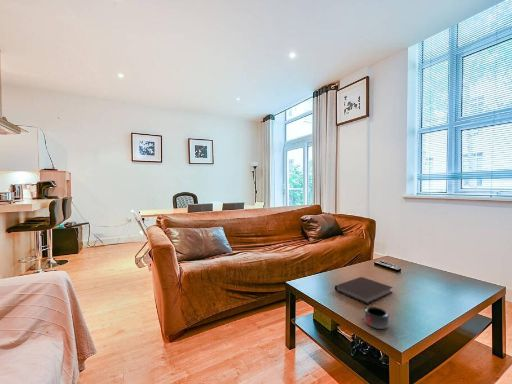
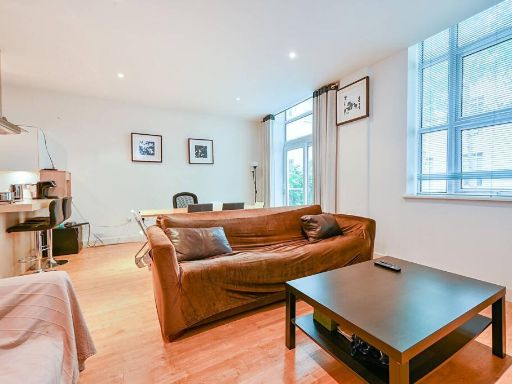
- notebook (363, 288)
- mug (374, 316)
